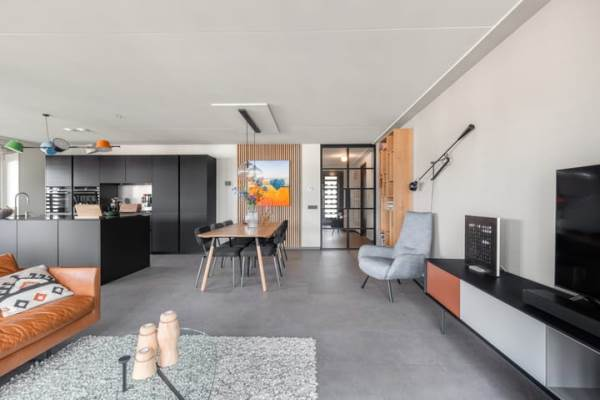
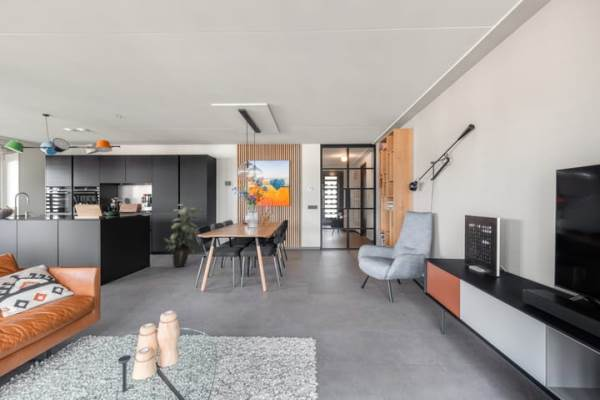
+ indoor plant (183, 235)
